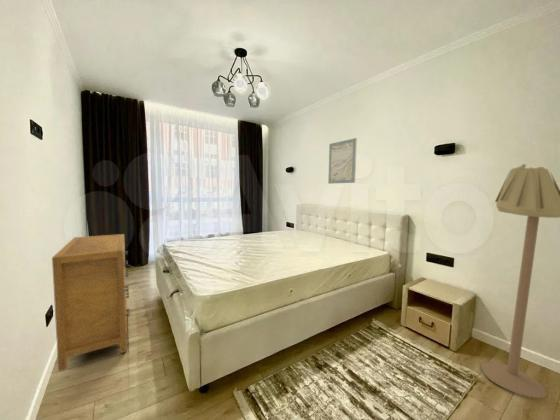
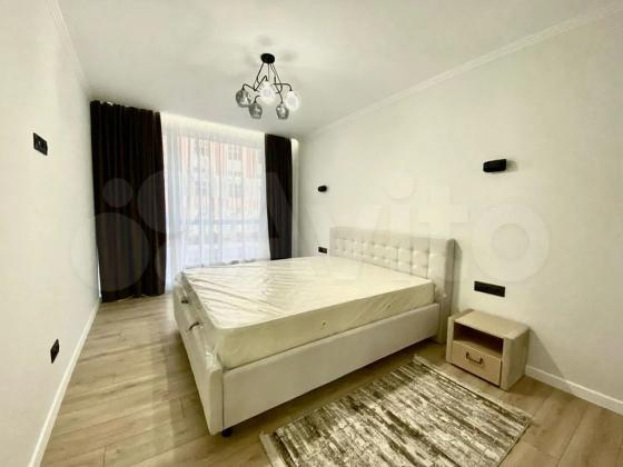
- wall art (341, 162)
- floor lamp (524, 272)
- dresser (99, 288)
